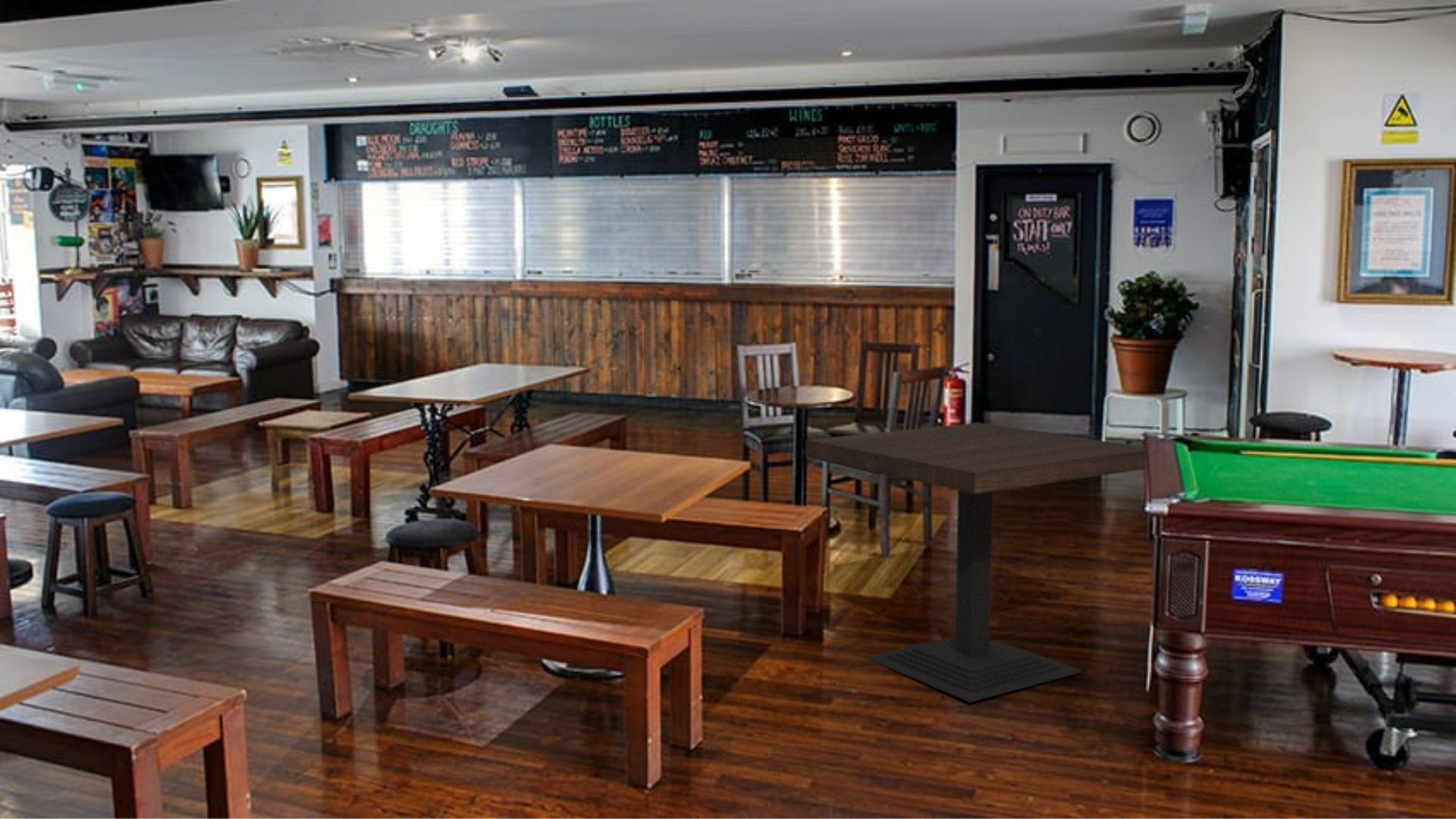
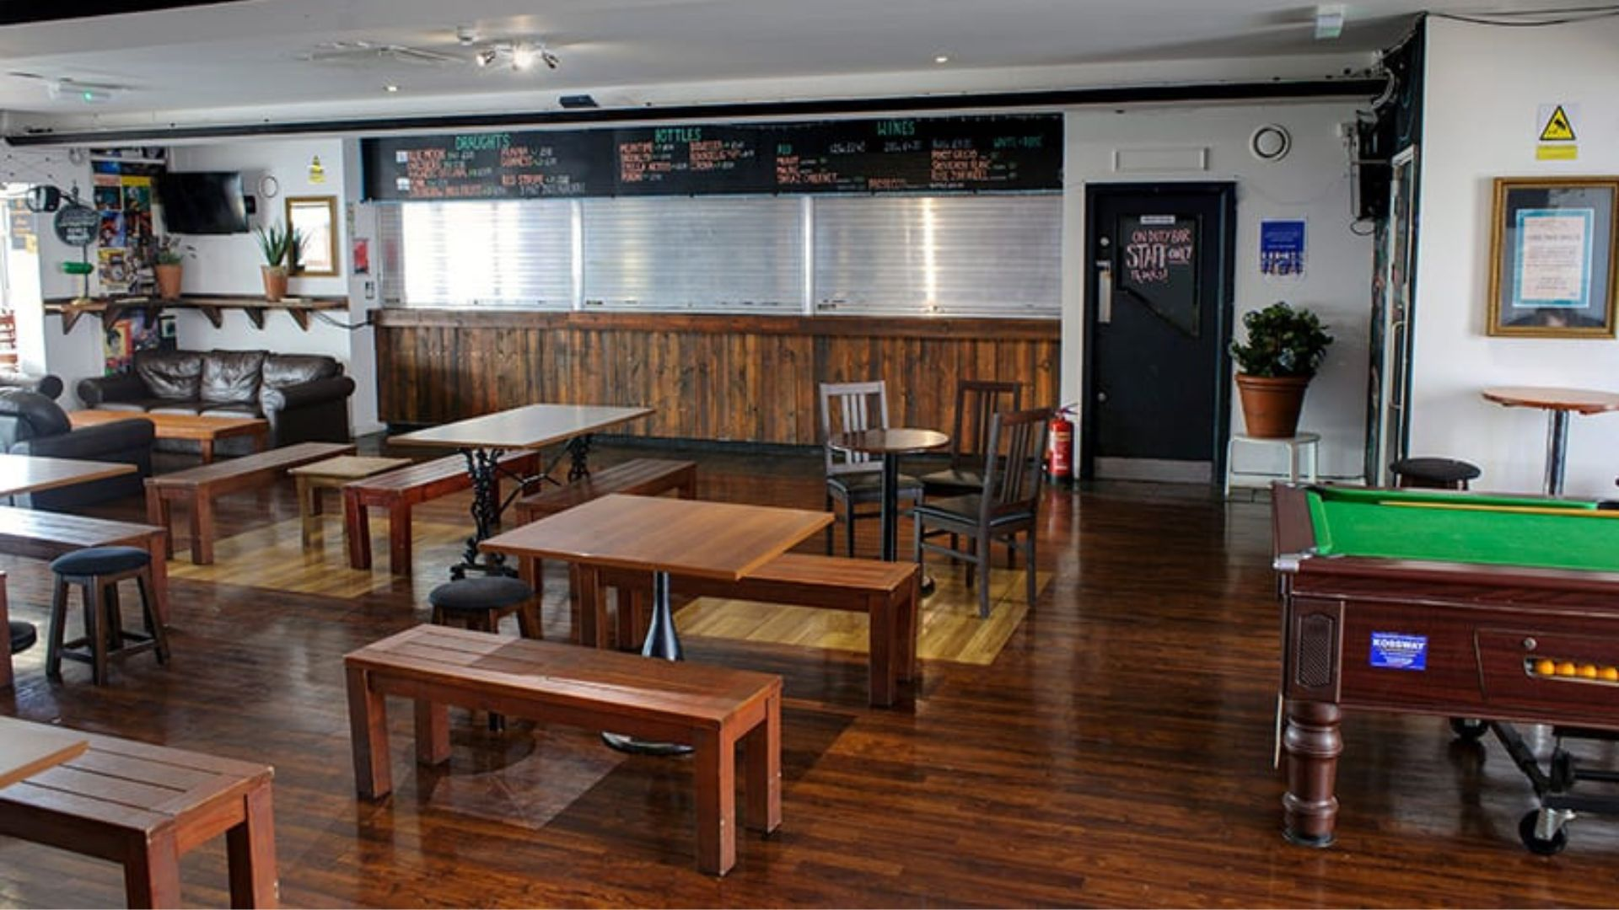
- dining table (974, 556)
